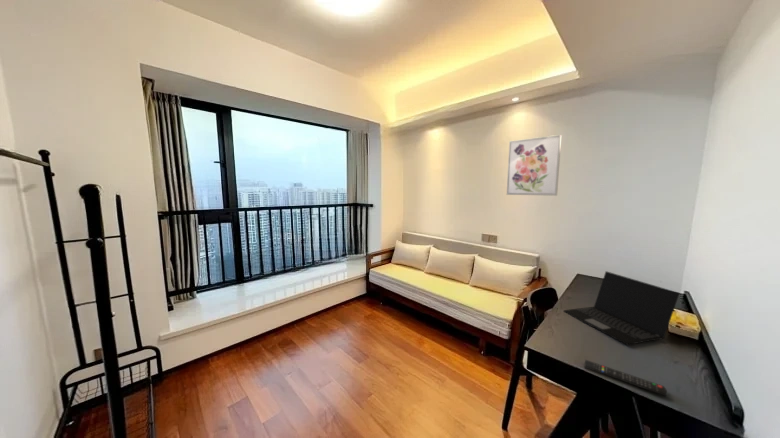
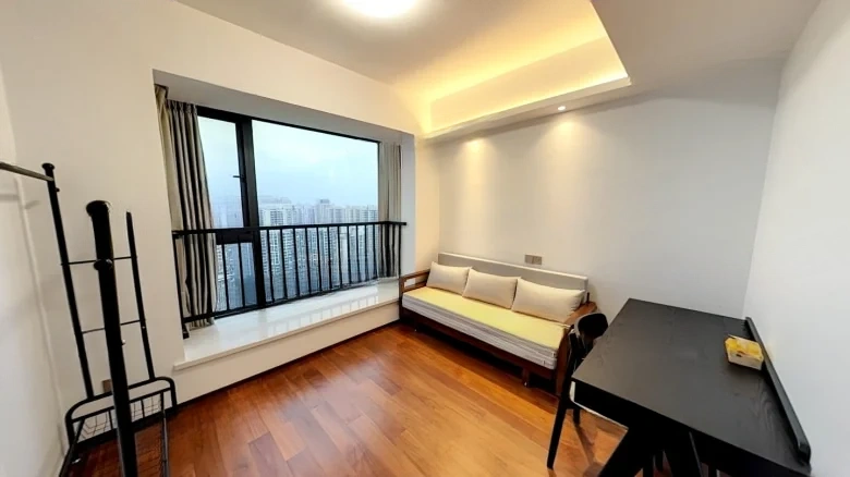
- laptop (615, 303)
- wall art (532, 167)
- remote control (622, 377)
